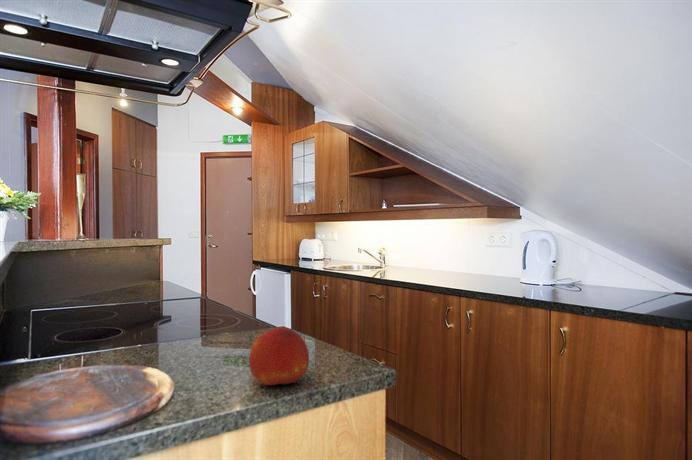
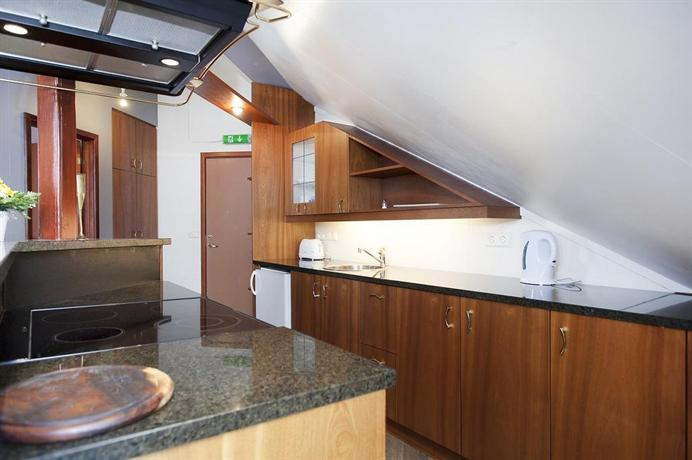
- fruit (279, 354)
